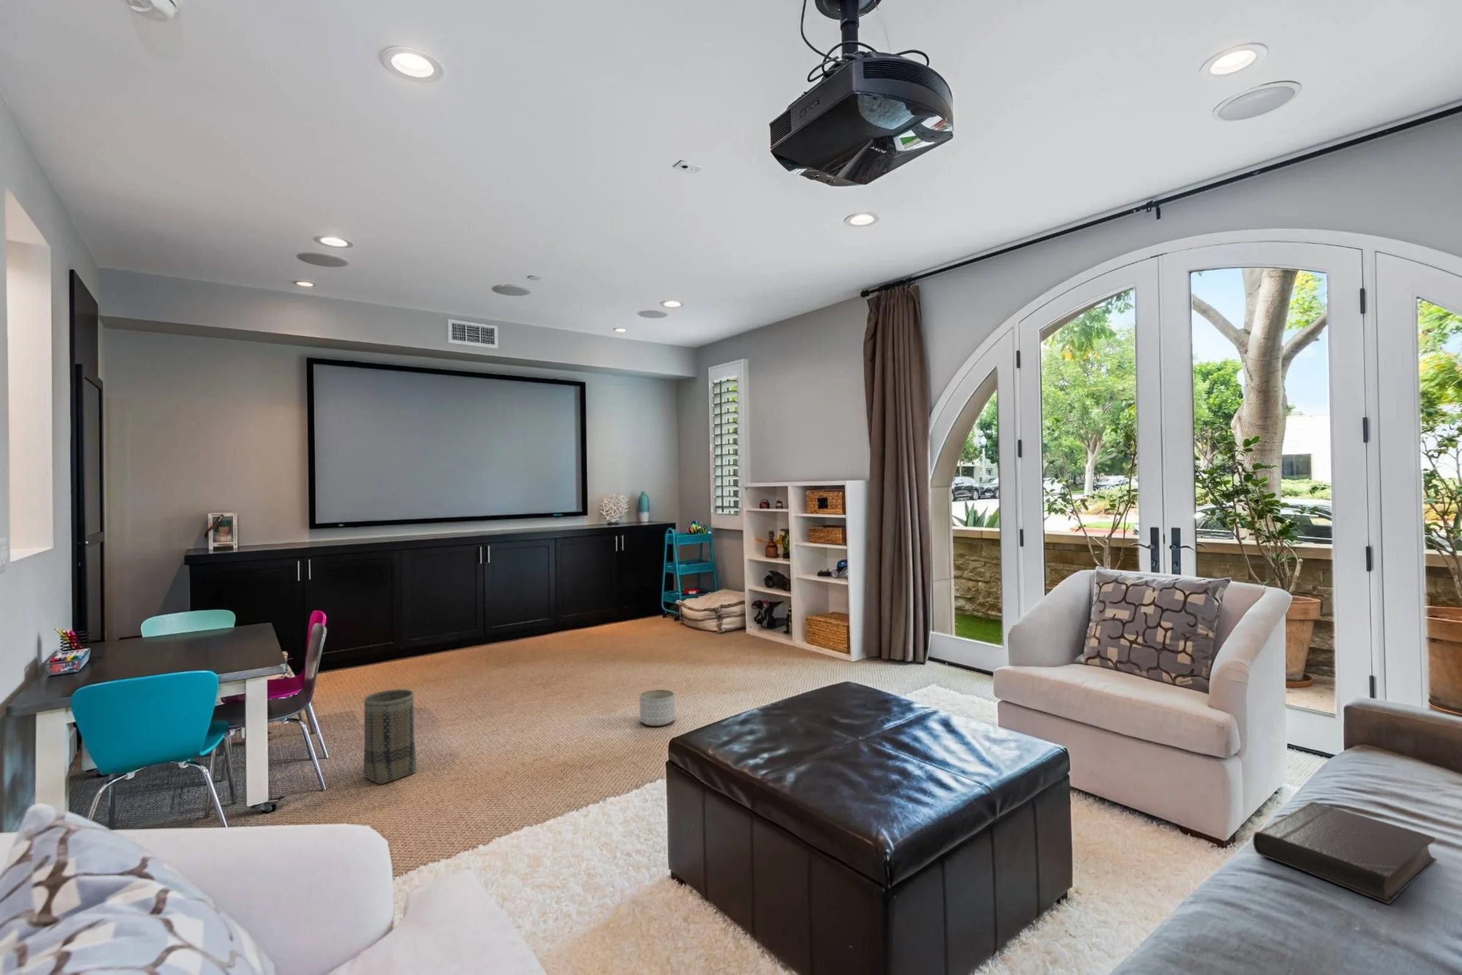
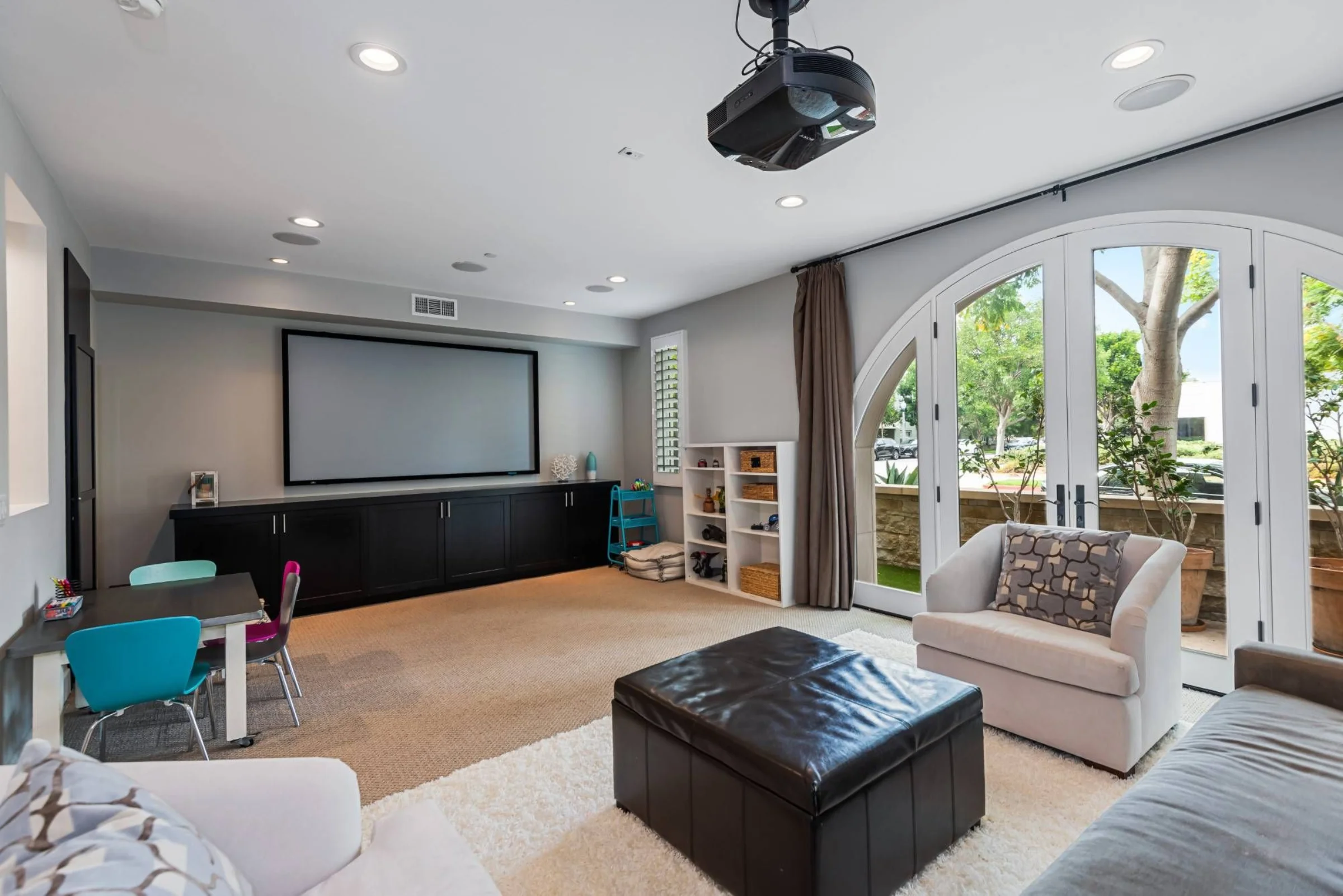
- planter (658, 707)
- basket (390, 735)
- book (1343, 844)
